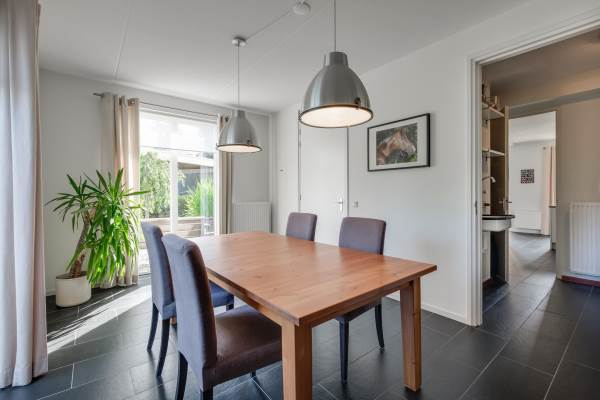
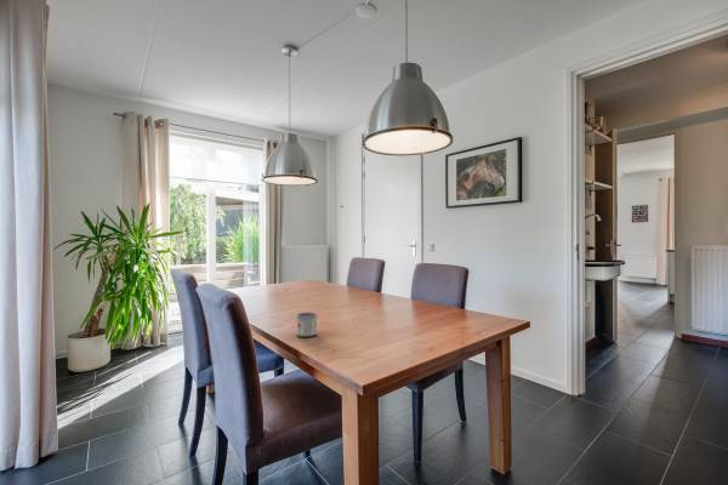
+ mug (306, 323)
